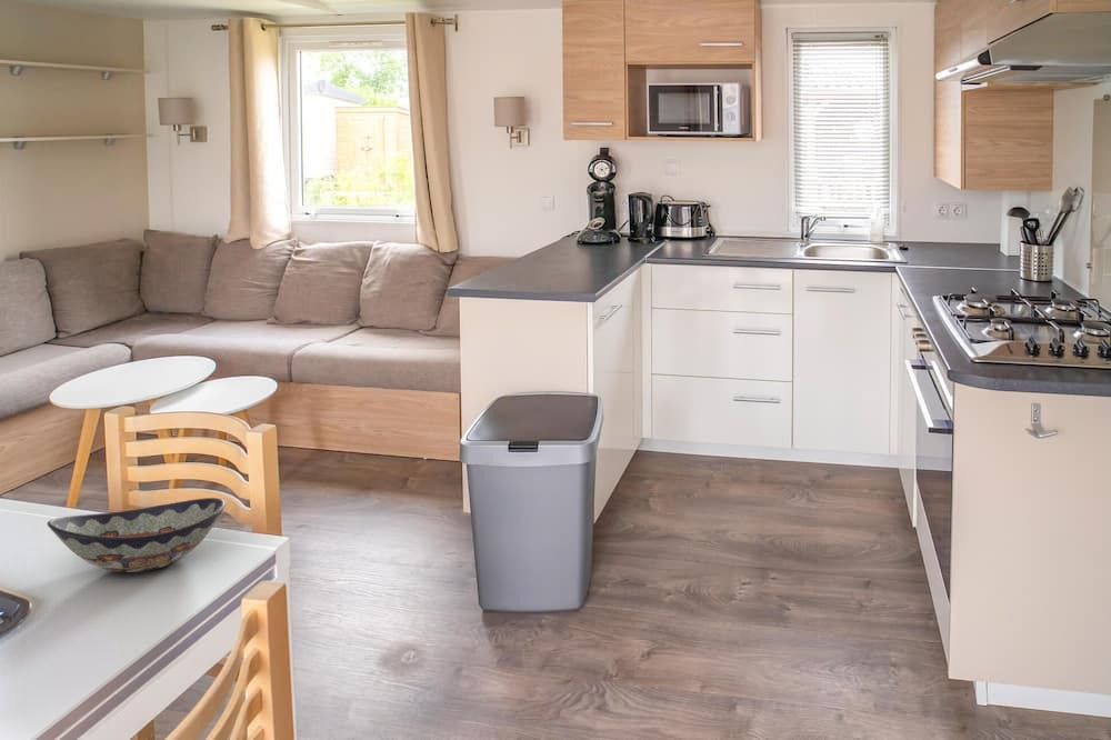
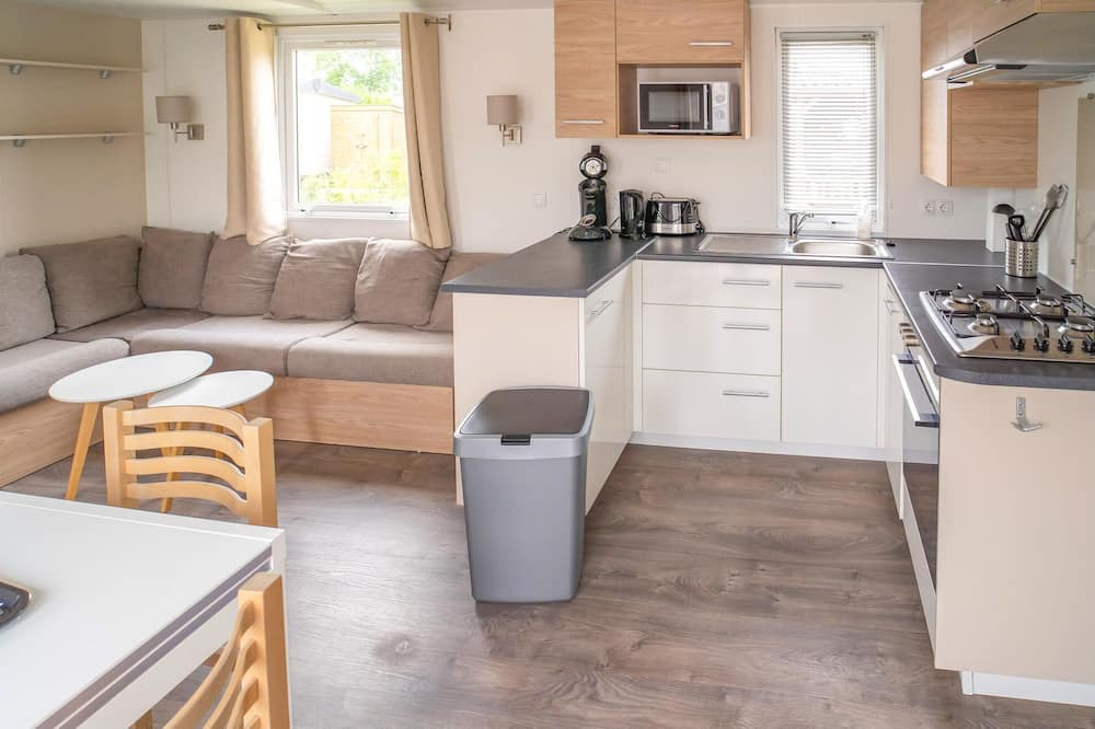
- decorative bowl (140, 538)
